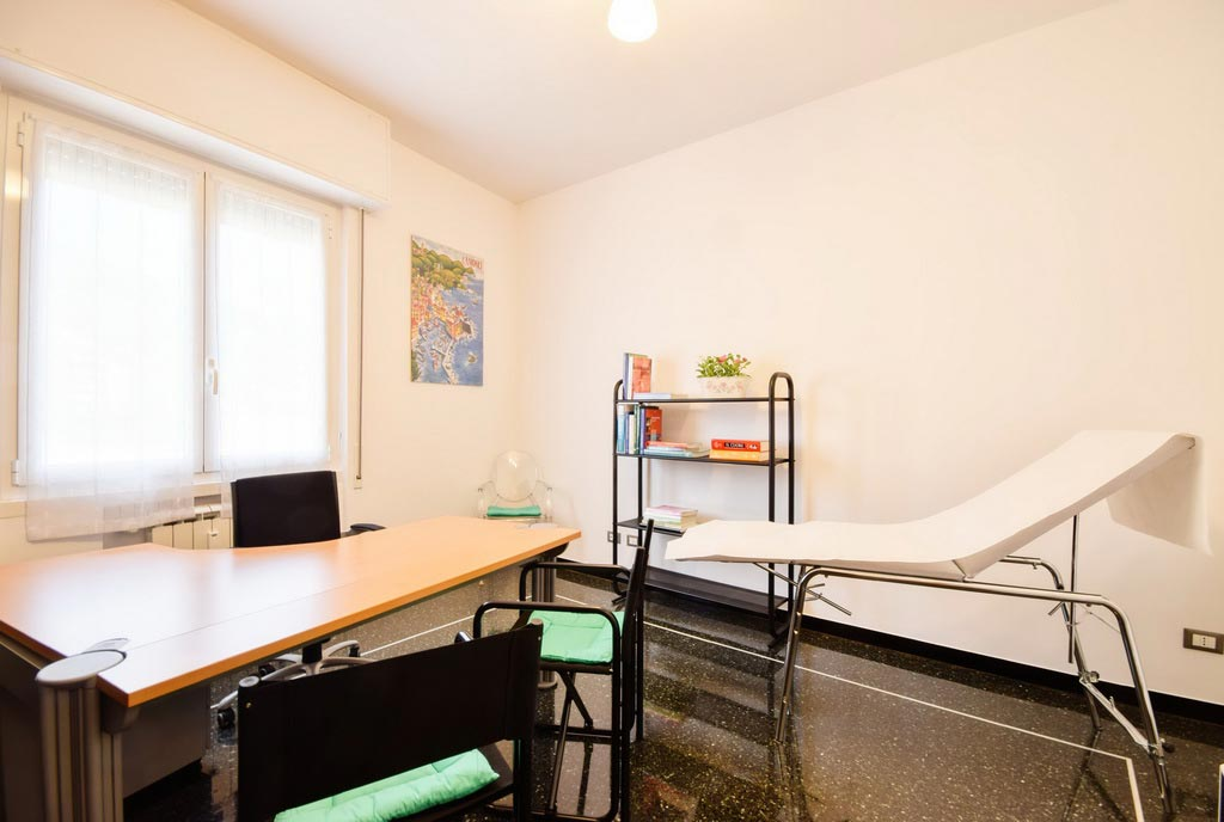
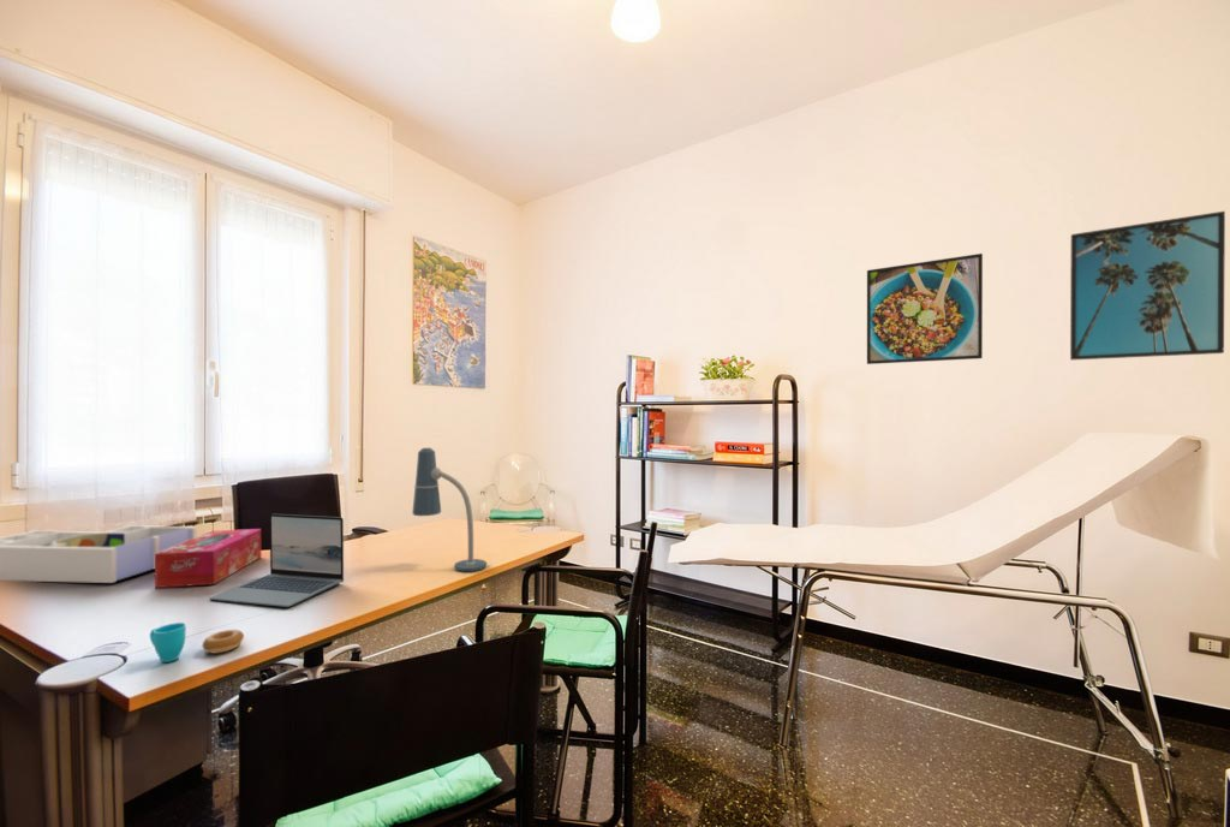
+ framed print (921, 311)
+ tissue box (213, 555)
+ laptop (279, 557)
+ desk lamp (440, 506)
+ cup (204, 639)
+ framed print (1142, 290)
+ desk organizer (85, 551)
